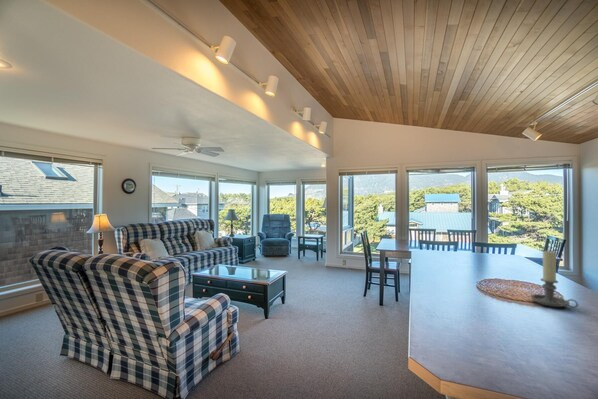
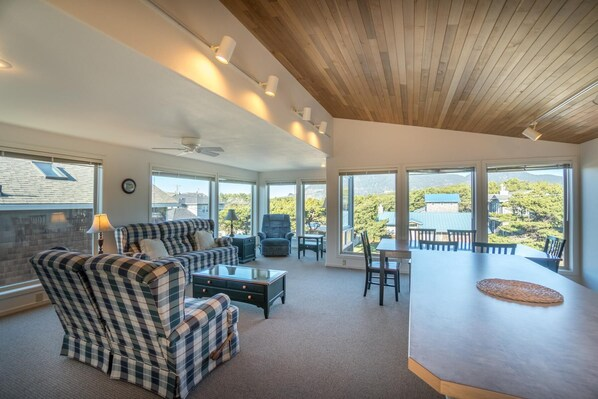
- candle holder (553, 277)
